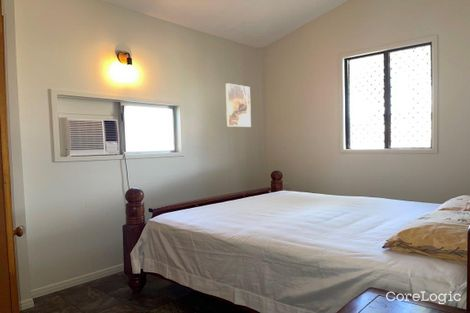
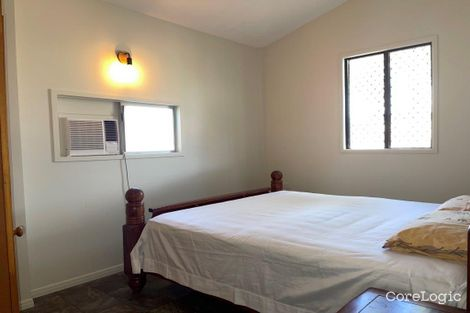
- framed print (238, 106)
